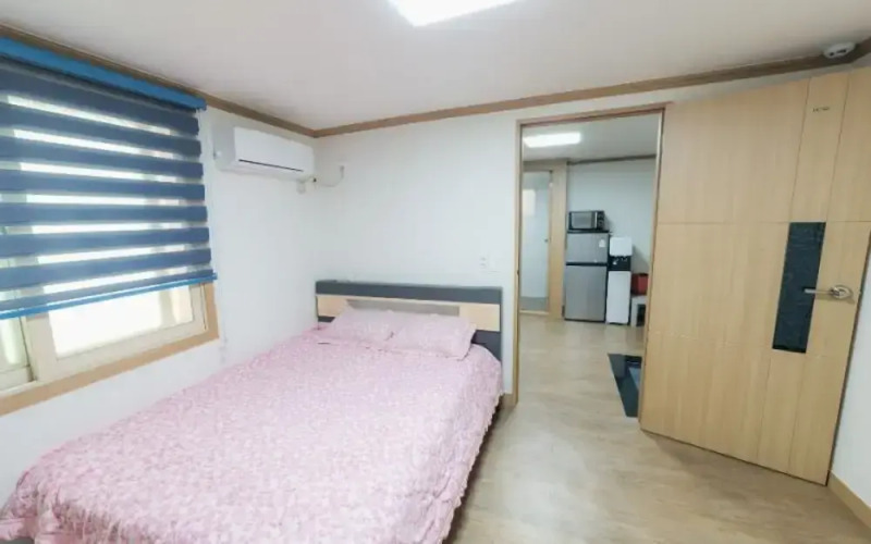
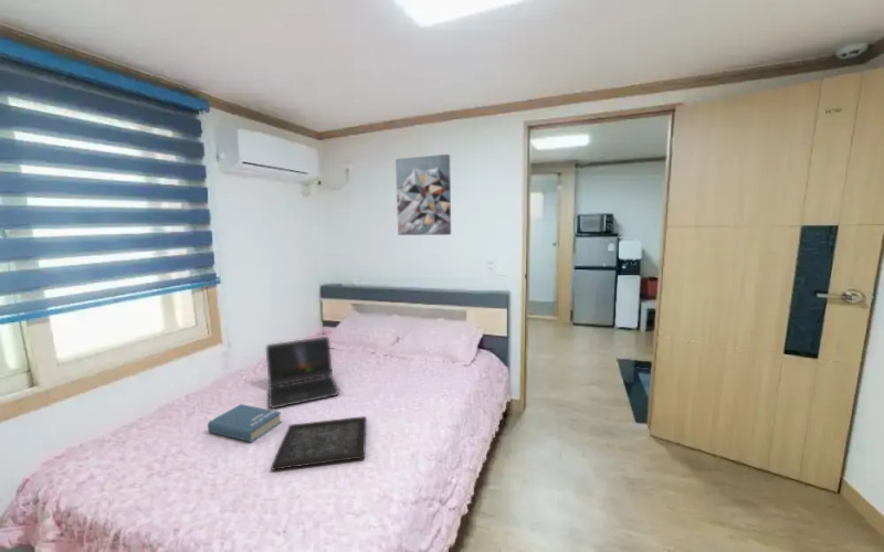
+ wall art (422, 197)
+ tray (324, 439)
+ laptop computer (302, 370)
+ book (245, 422)
